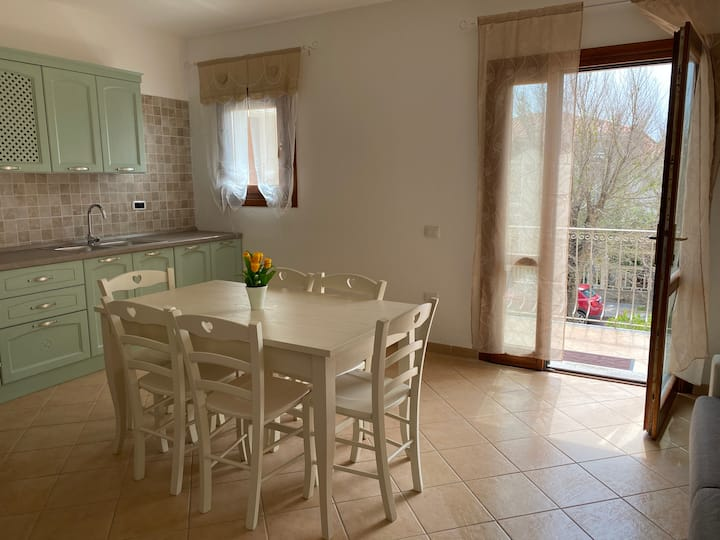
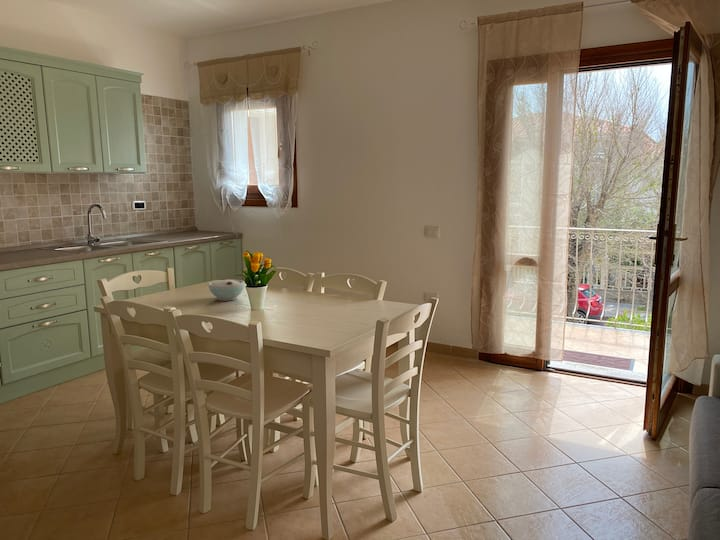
+ bowl (226, 289)
